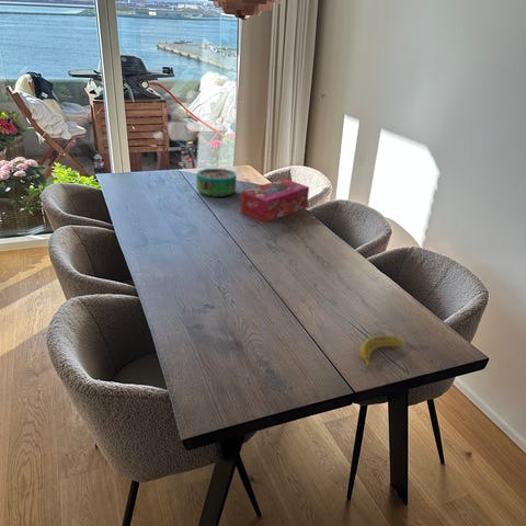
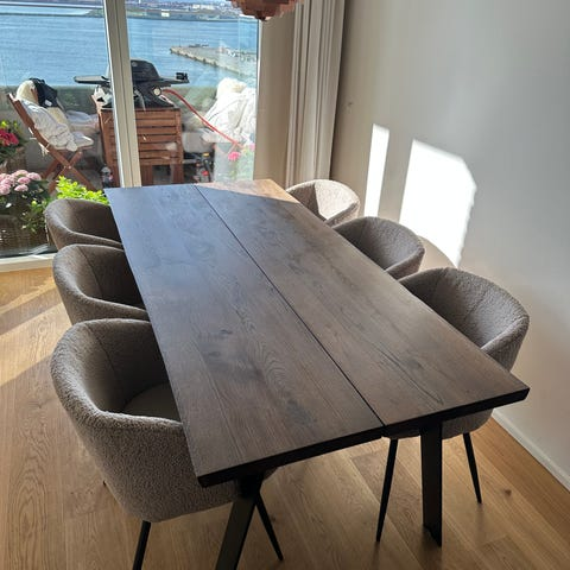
- tissue box (275, 199)
- decorative bowl (216, 182)
- banana (380, 346)
